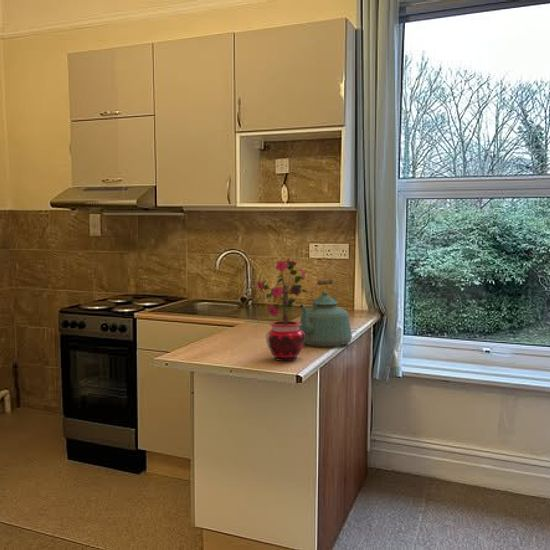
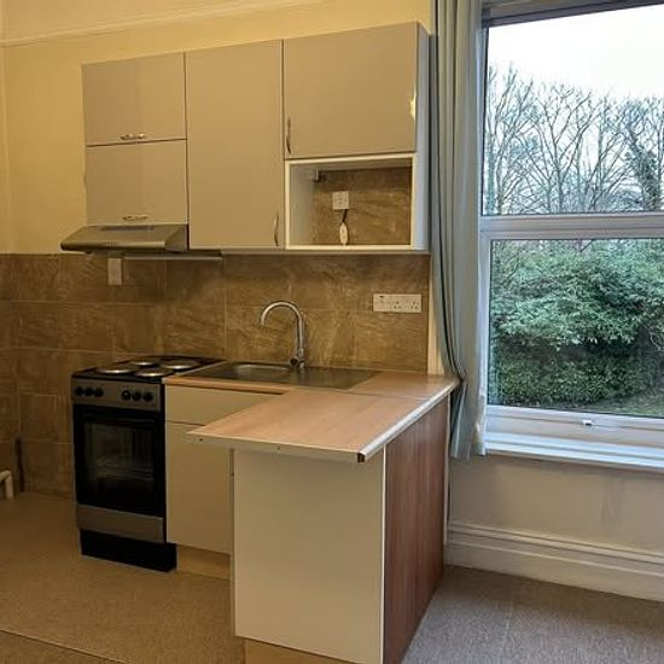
- kettle (321, 311)
- potted plant (287, 308)
